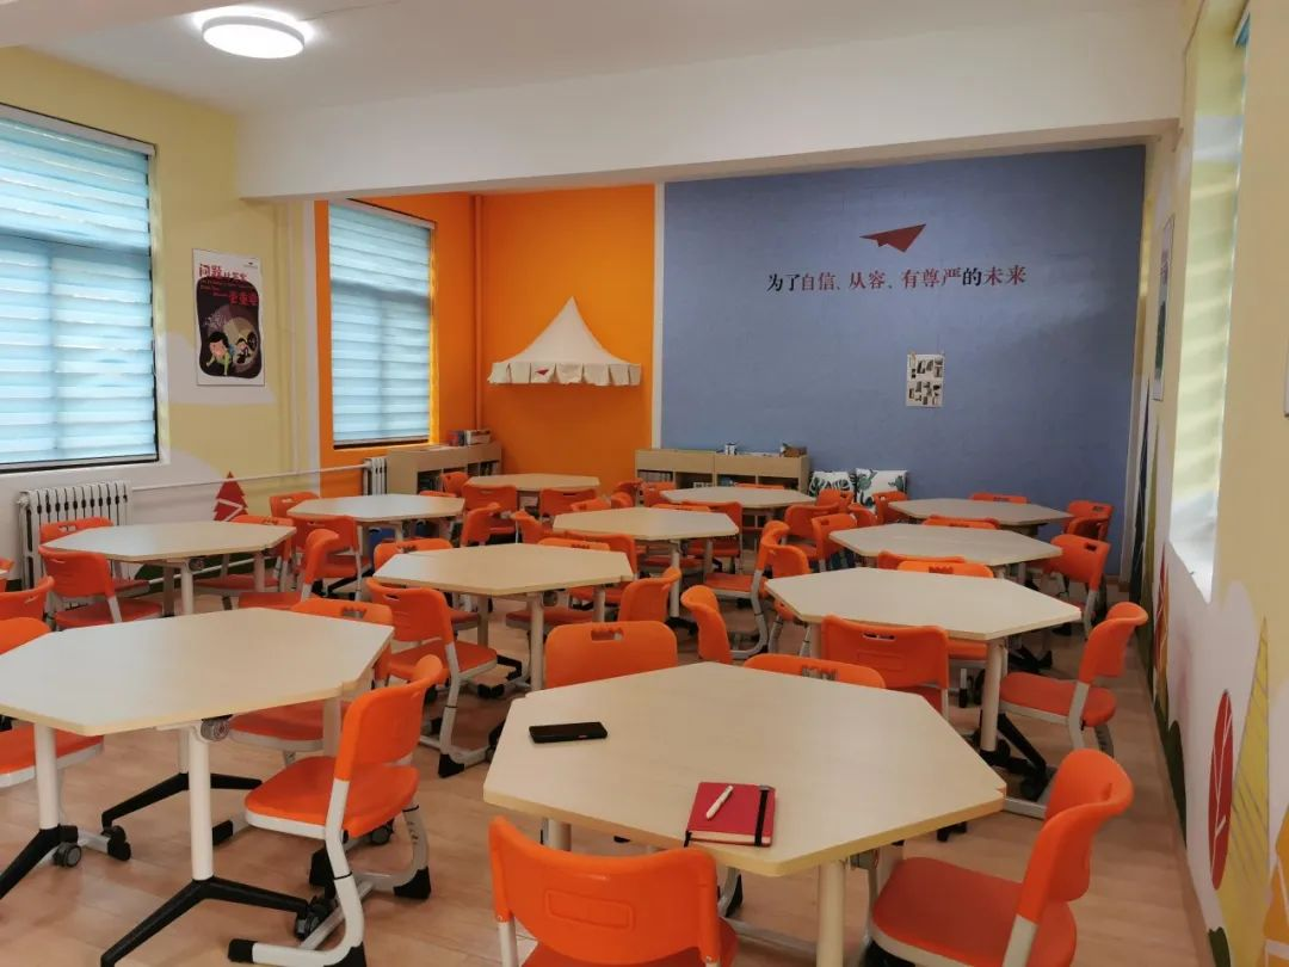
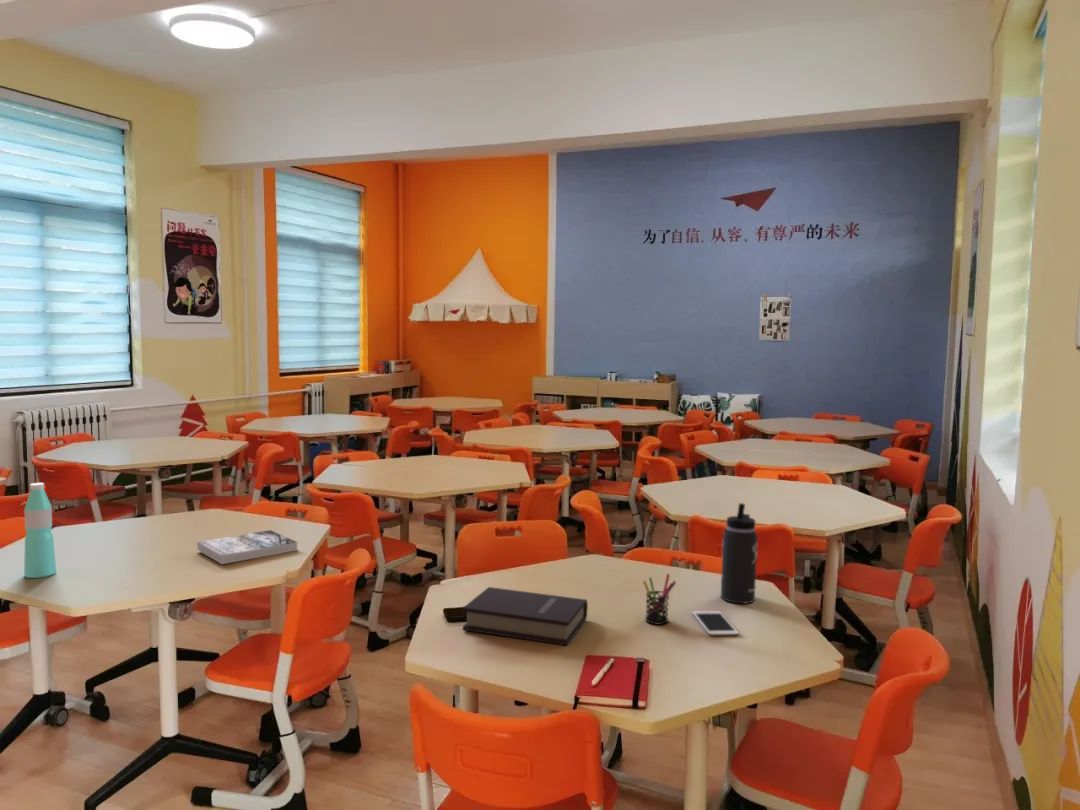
+ water bottle (38, 528)
+ pen holder (657, 597)
+ thermos bottle (740, 550)
+ cell phone (714, 622)
+ book (526, 613)
+ book (247, 546)
